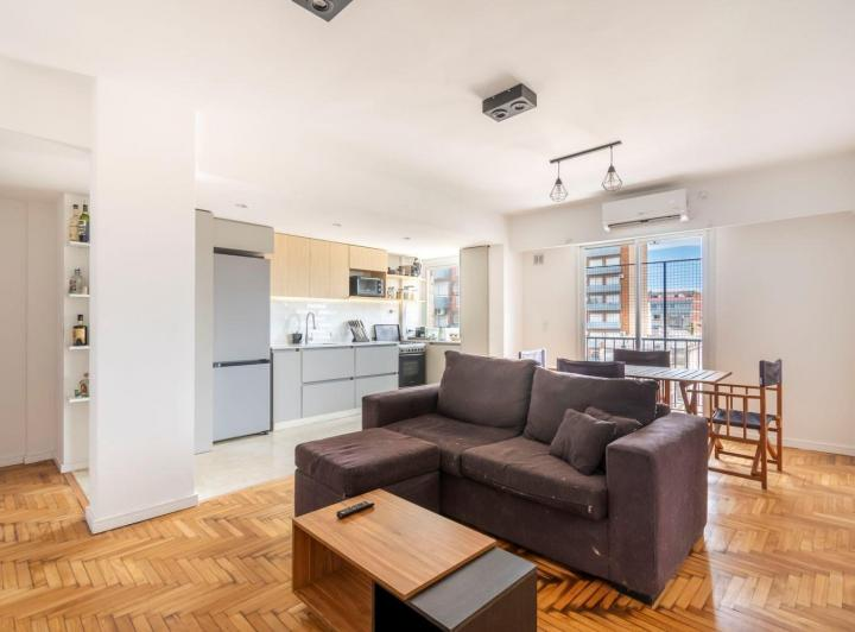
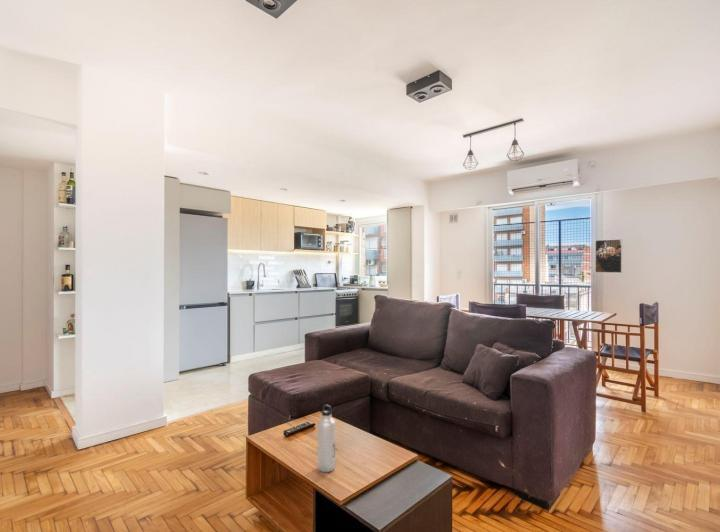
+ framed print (608, 256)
+ water bottle (326, 436)
